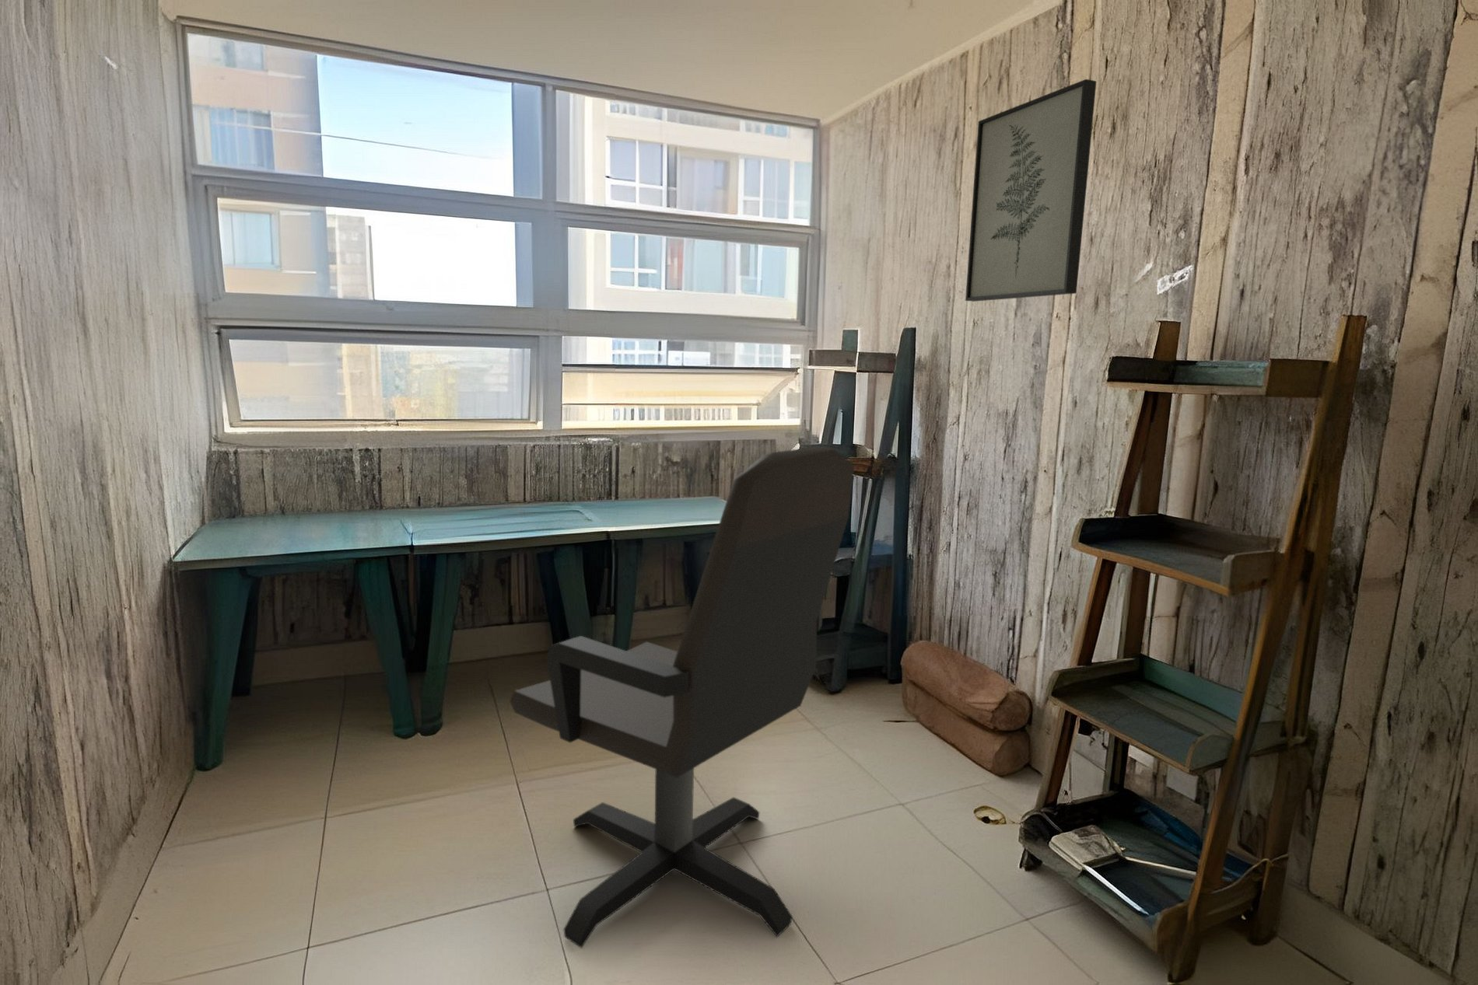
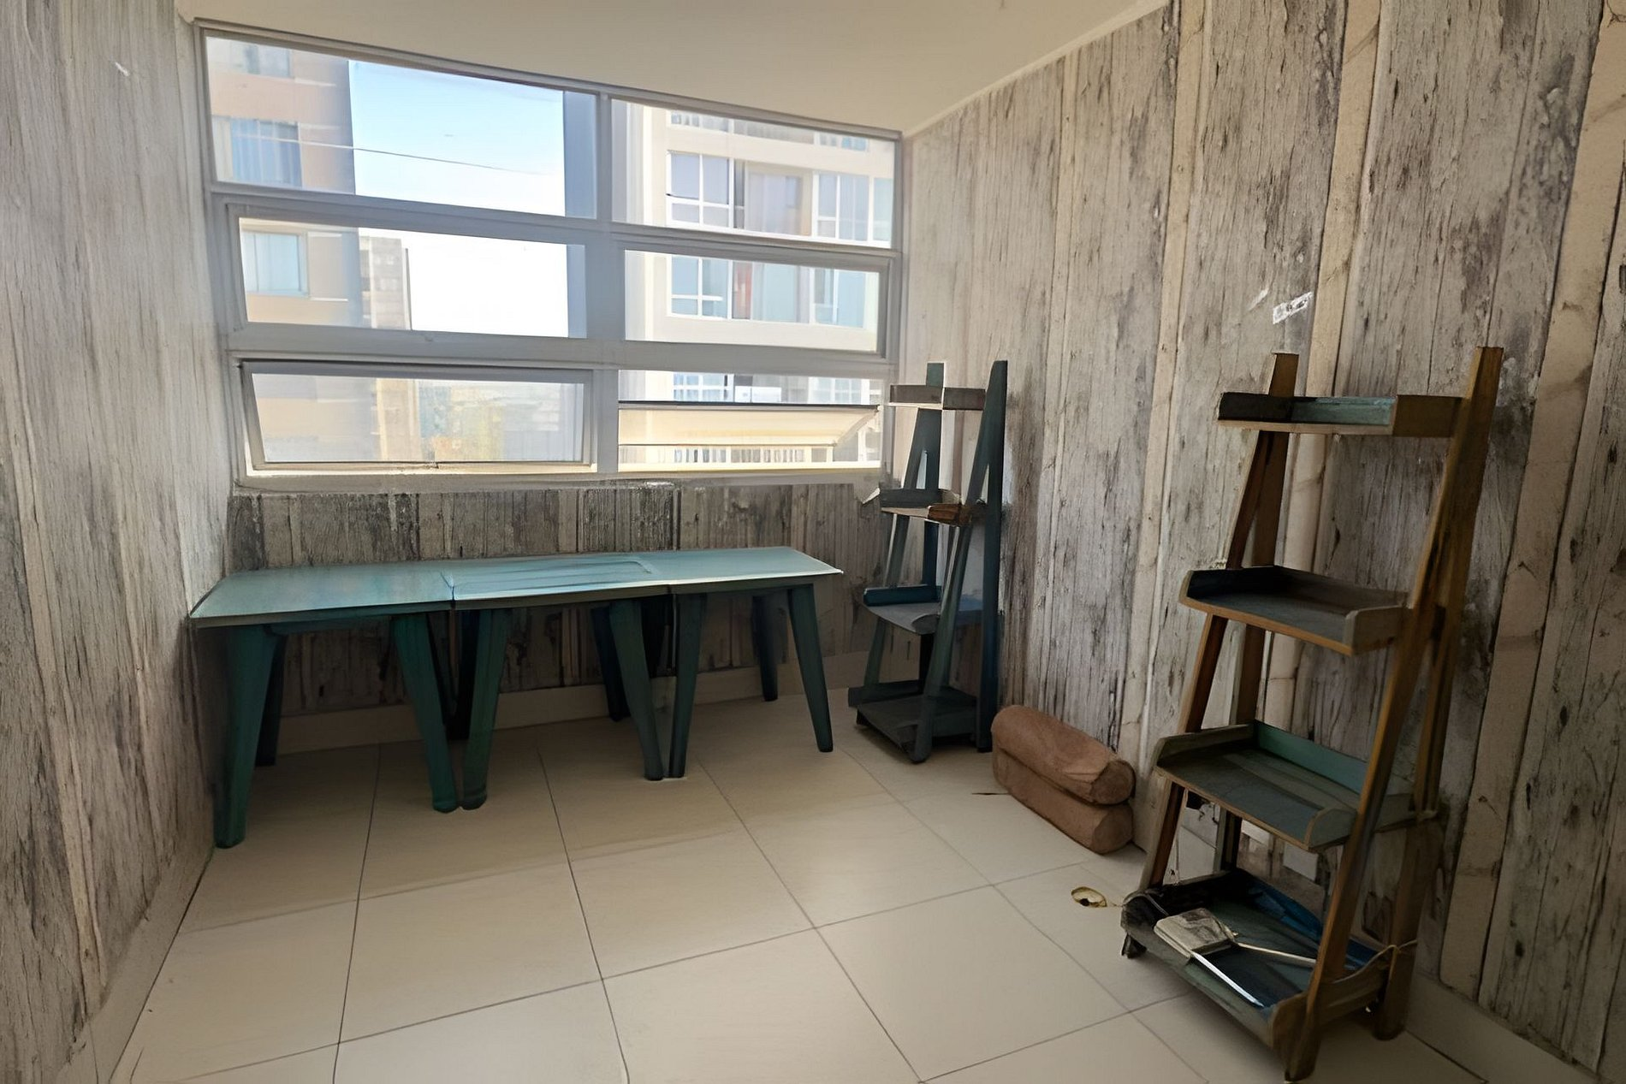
- wall art (1024, 201)
- office chair (677, 664)
